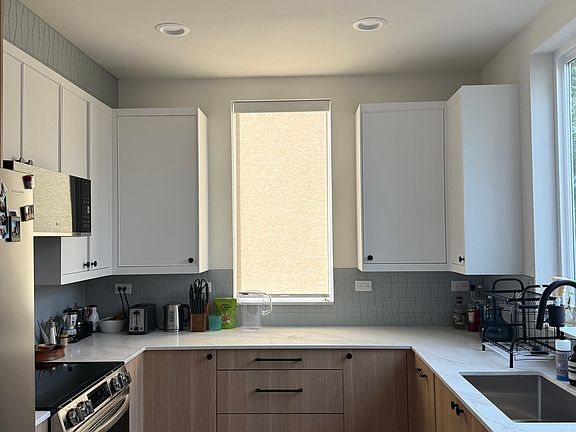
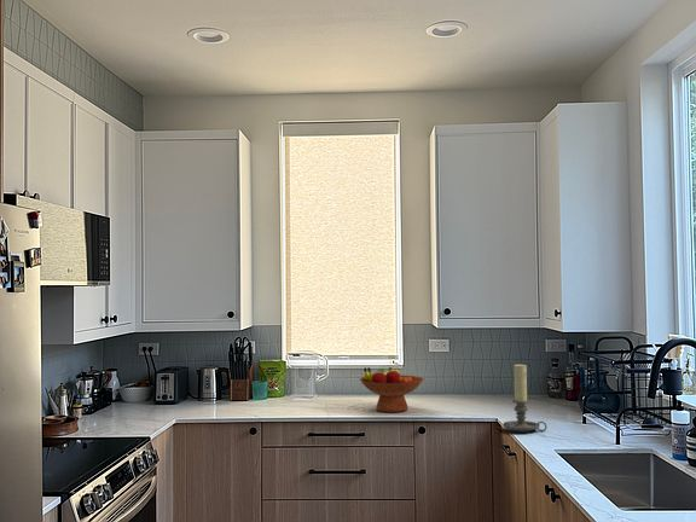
+ fruit bowl (392, 388)
+ candle holder (523, 396)
